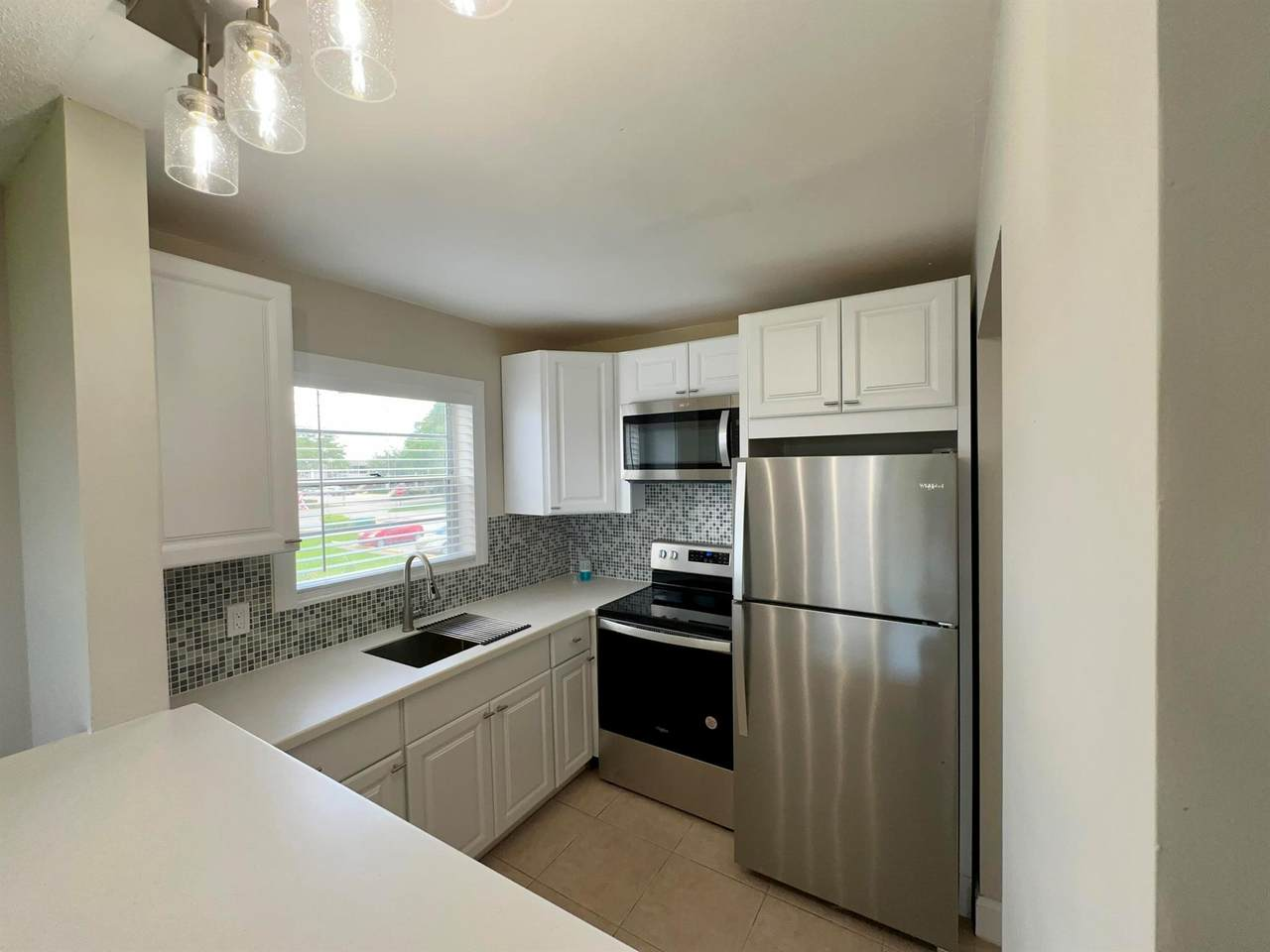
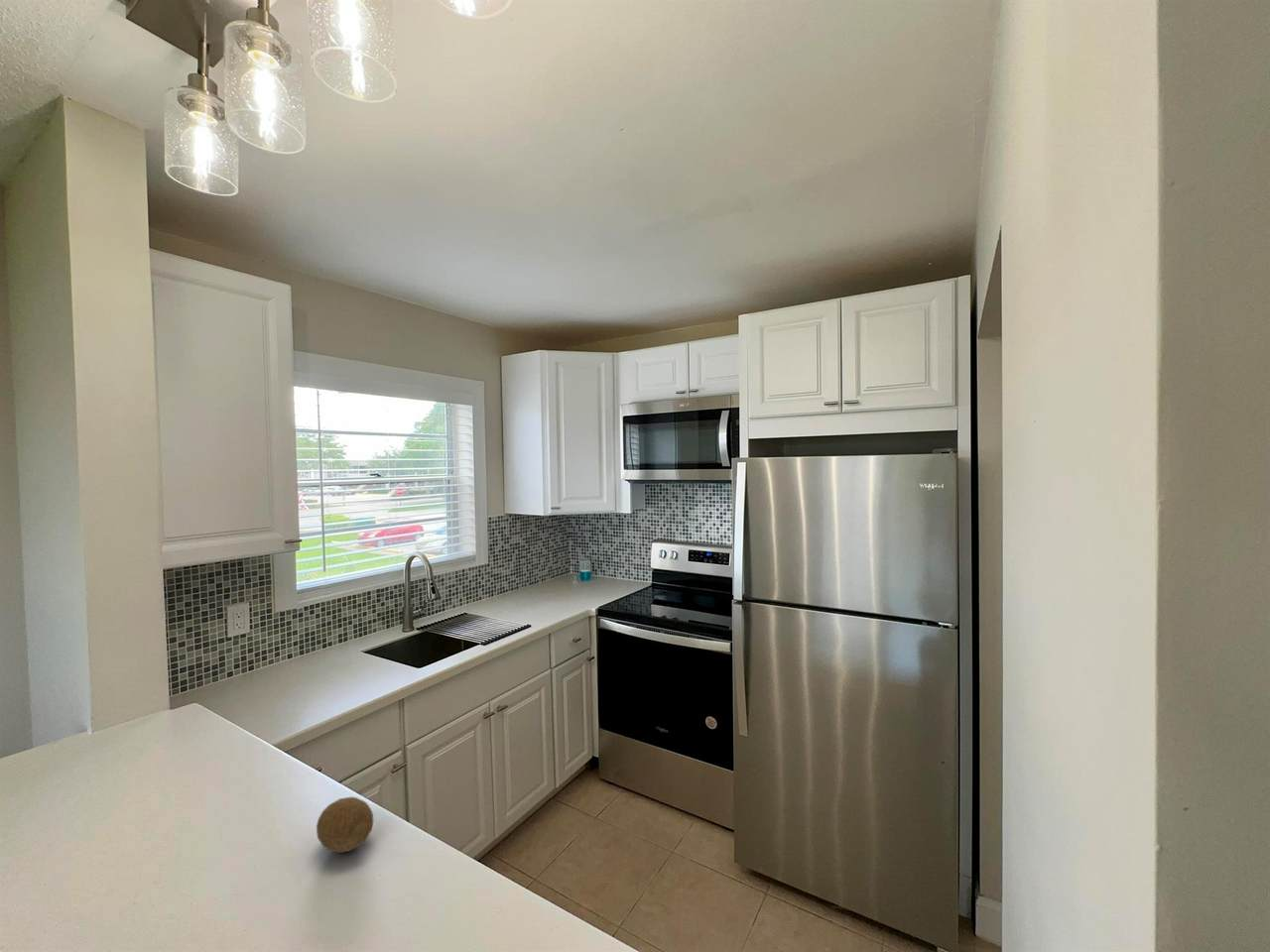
+ fruit (344, 823)
